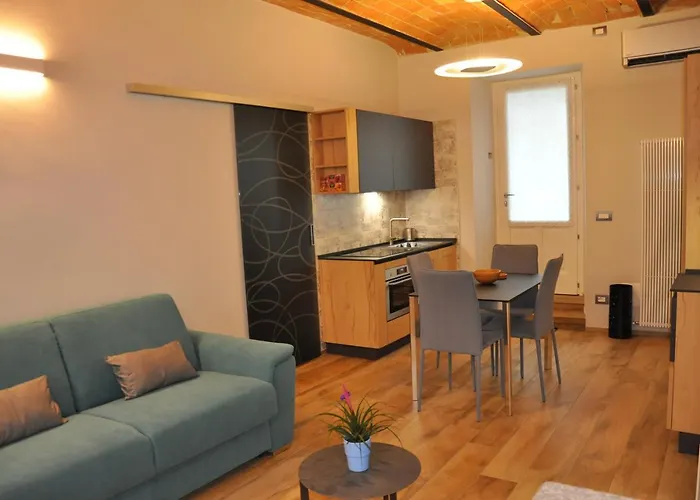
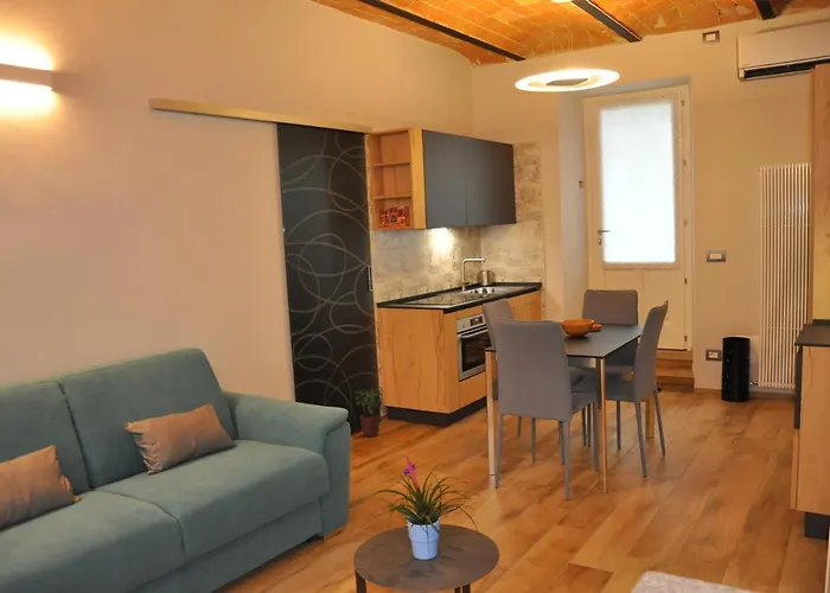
+ potted plant (368, 410)
